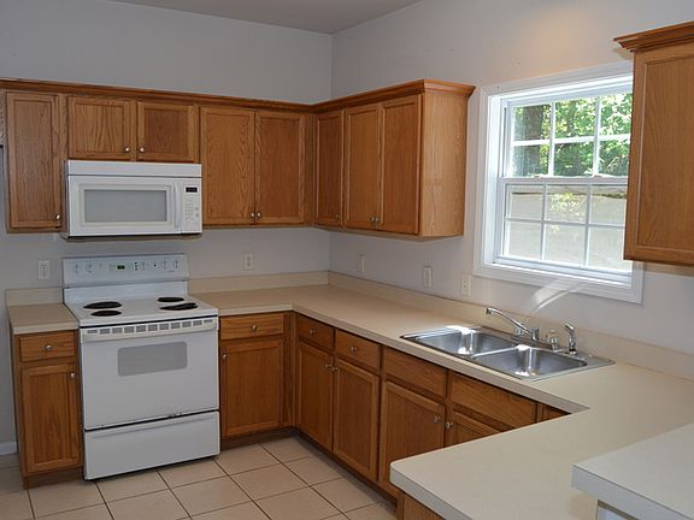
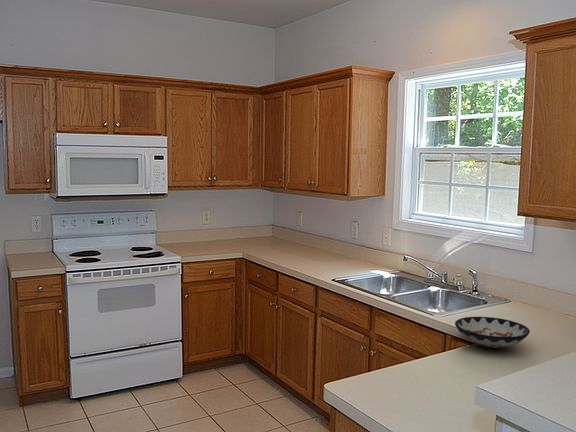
+ bowl (491, 336)
